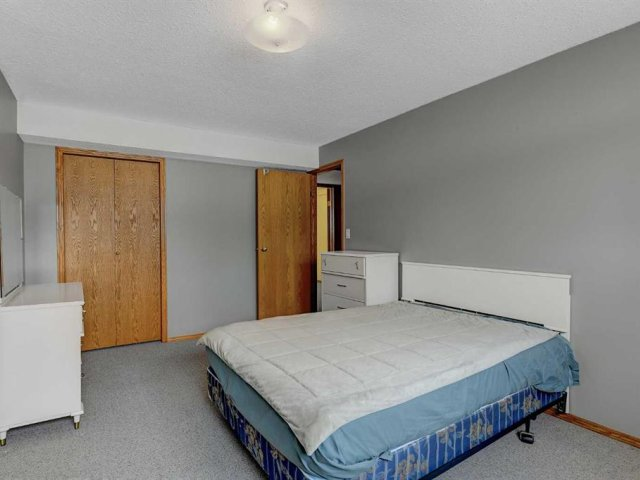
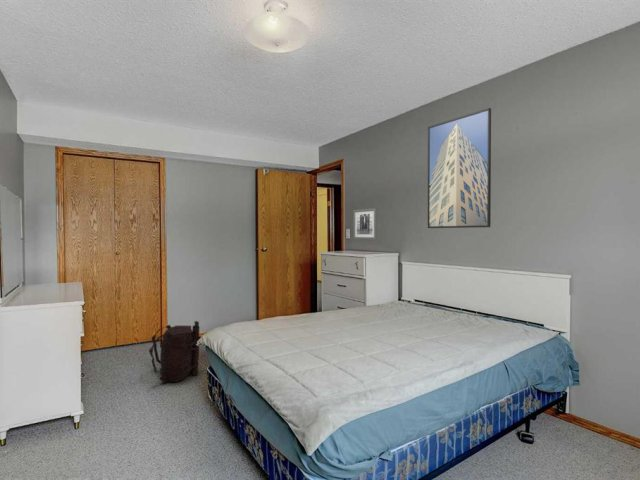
+ wall art (364, 224)
+ backpack (177, 349)
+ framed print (456, 173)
